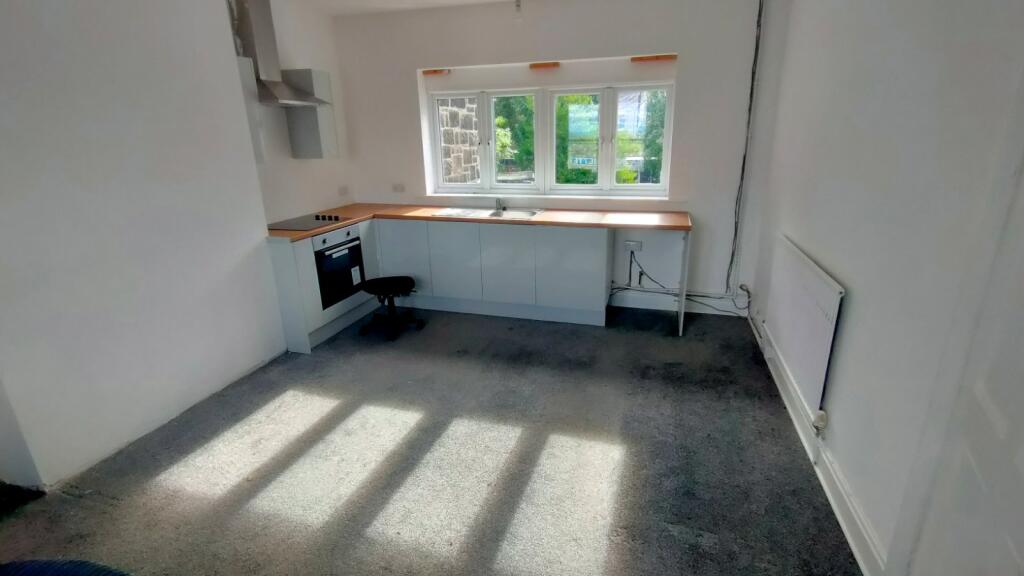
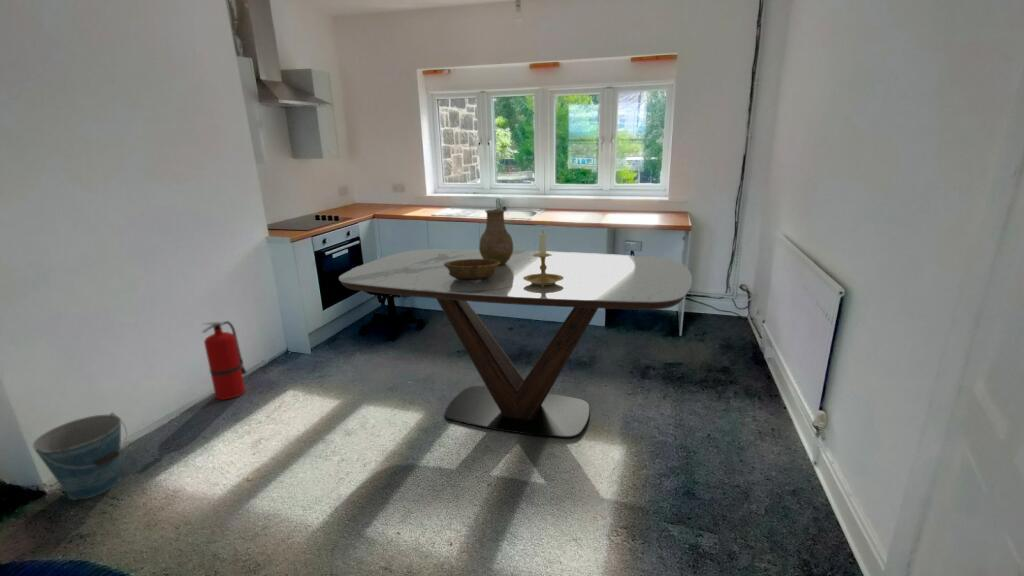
+ fire extinguisher (225, 356)
+ dining table (504, 352)
+ candle holder (543, 256)
+ bucket (86, 457)
+ decorative bowl (472, 269)
+ vase (495, 237)
